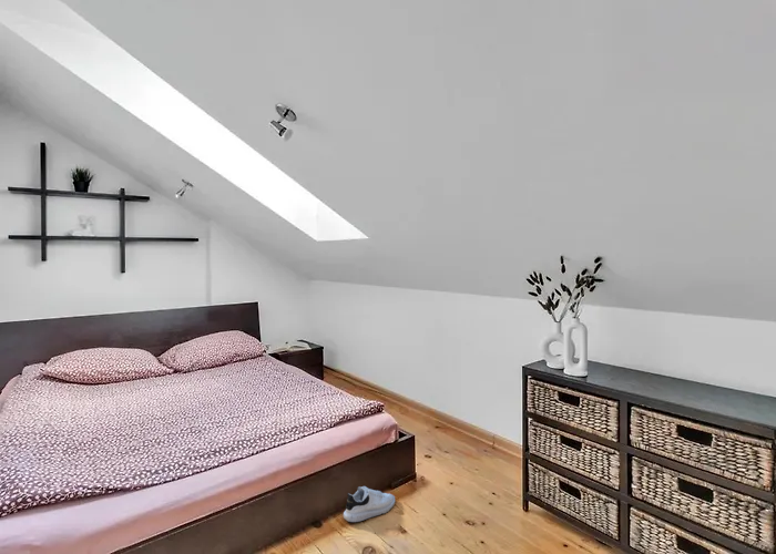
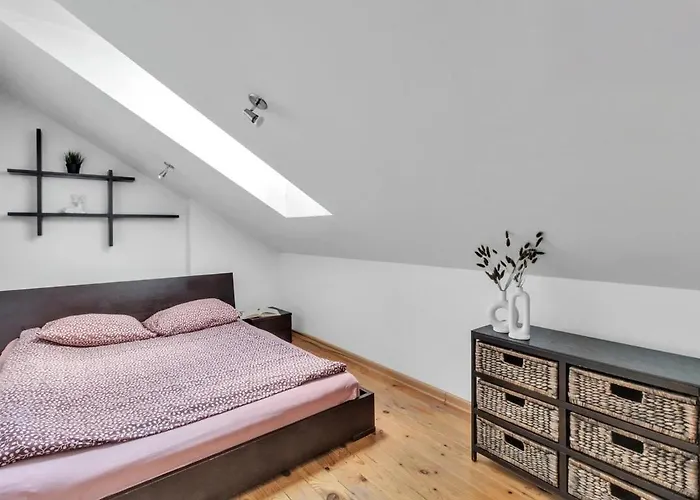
- shoe (370, 499)
